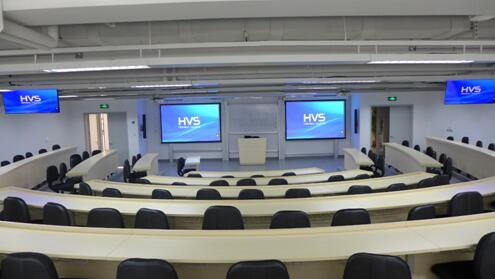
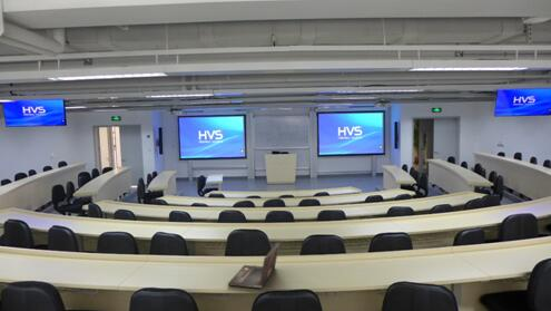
+ laptop (253, 265)
